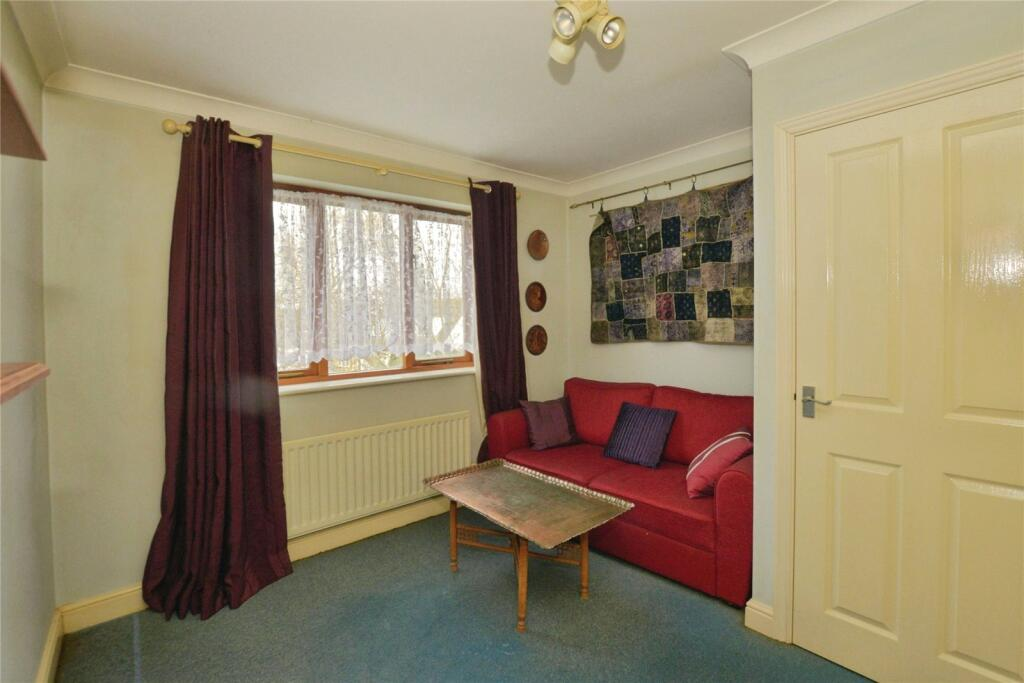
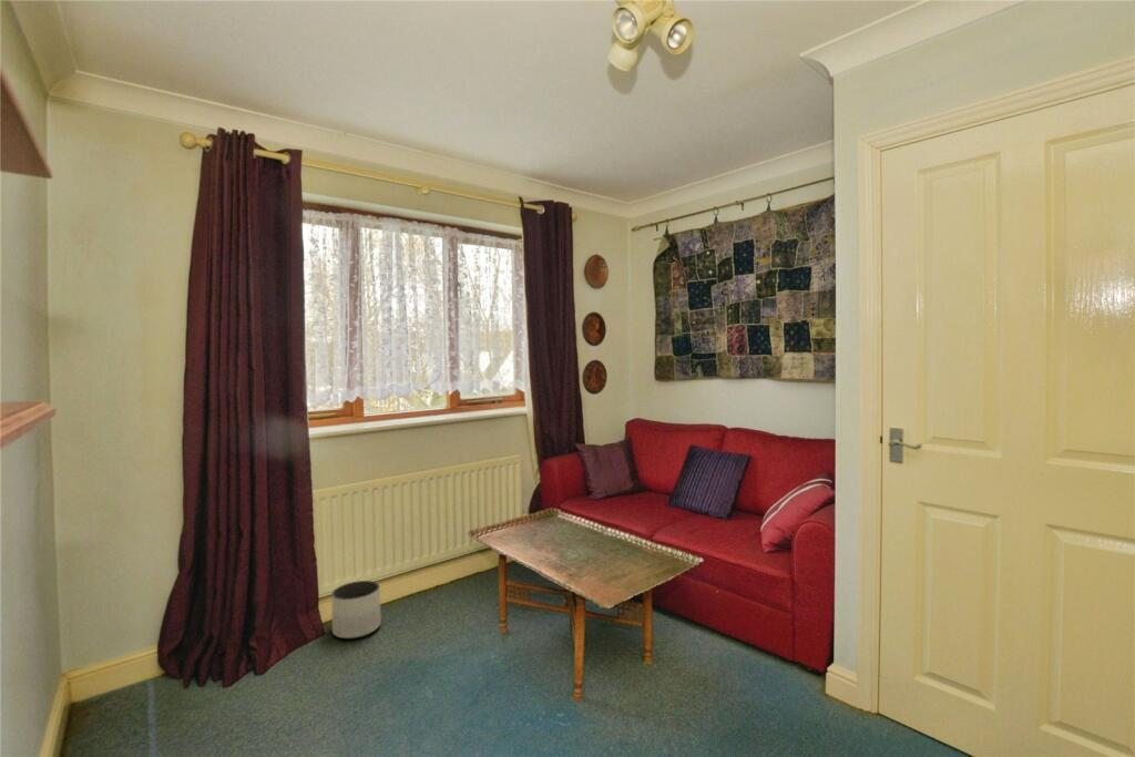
+ planter (356, 608)
